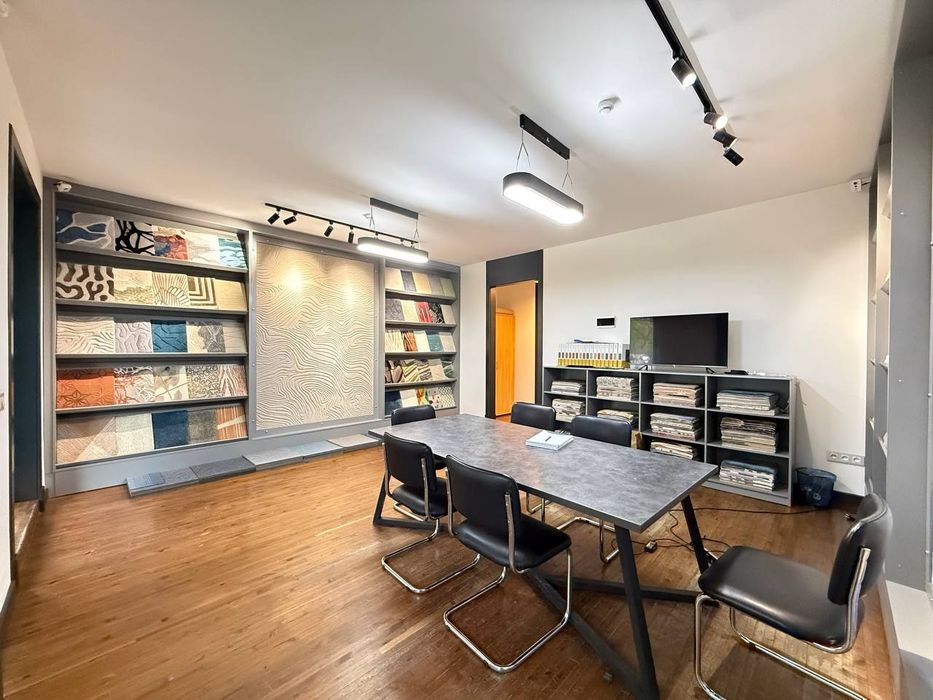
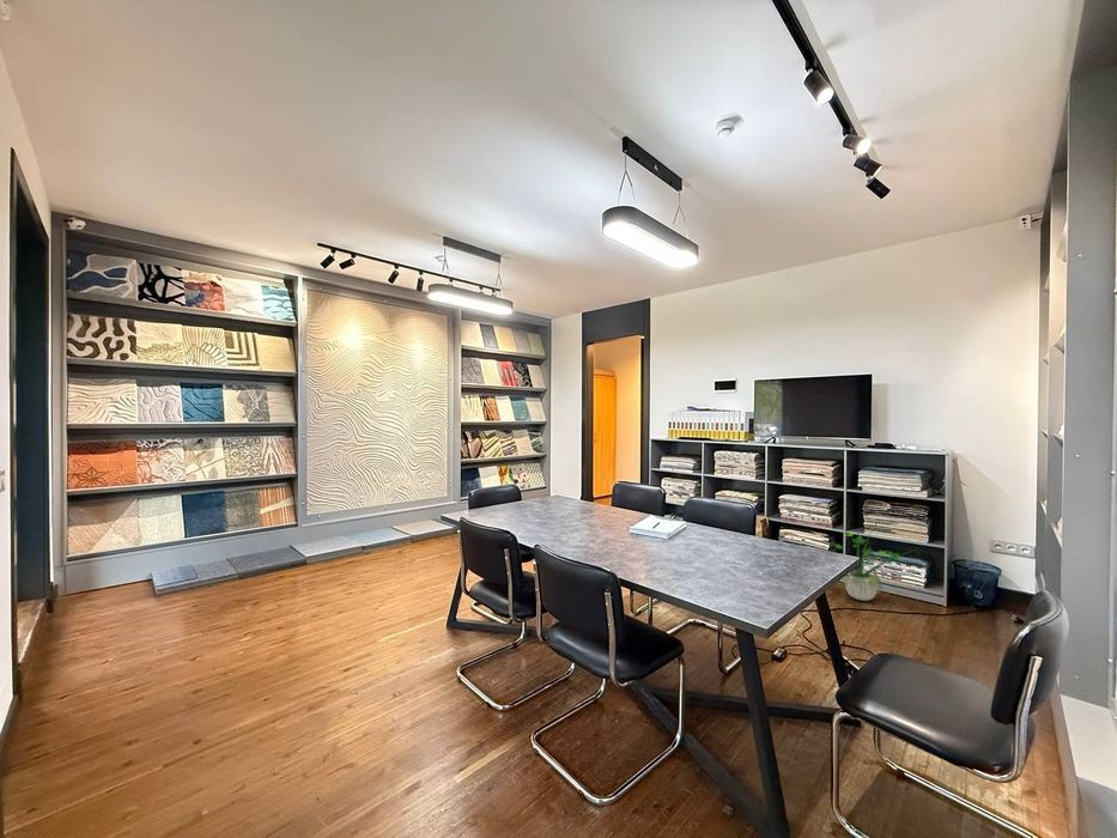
+ potted plant (873, 561)
